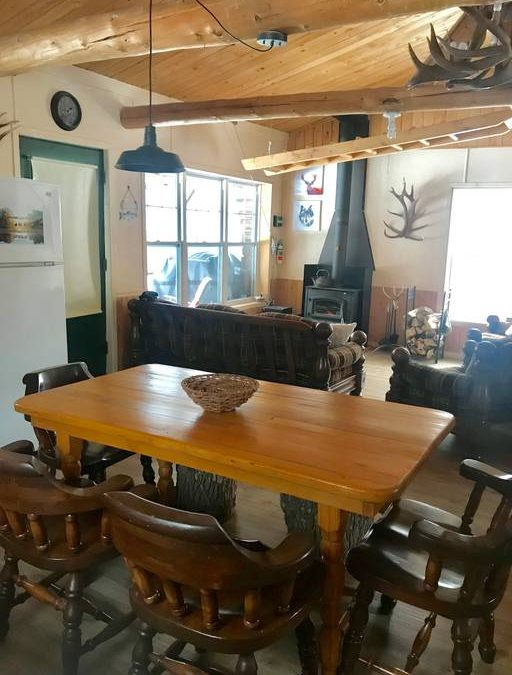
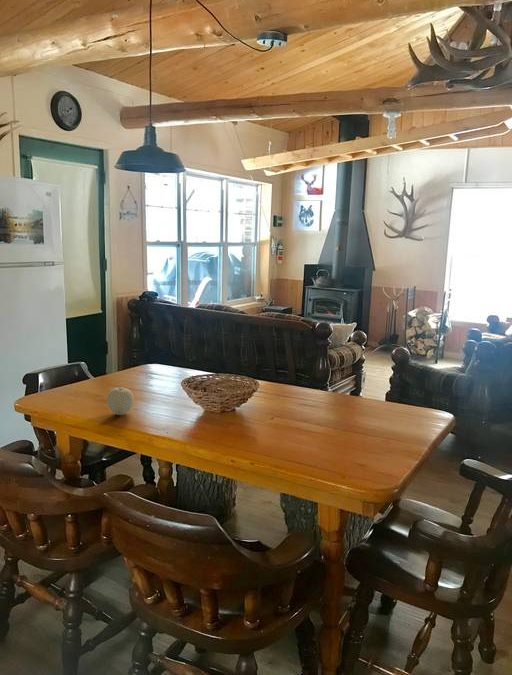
+ fruit (120, 401)
